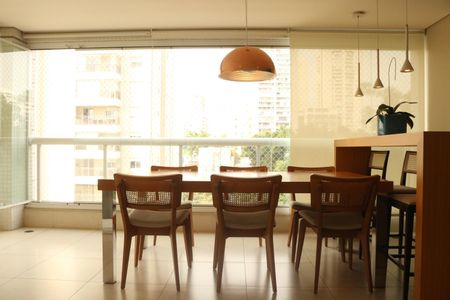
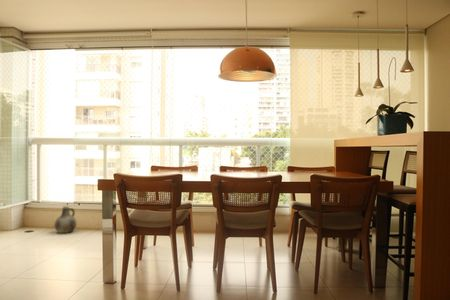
+ ceramic jug (65, 219)
